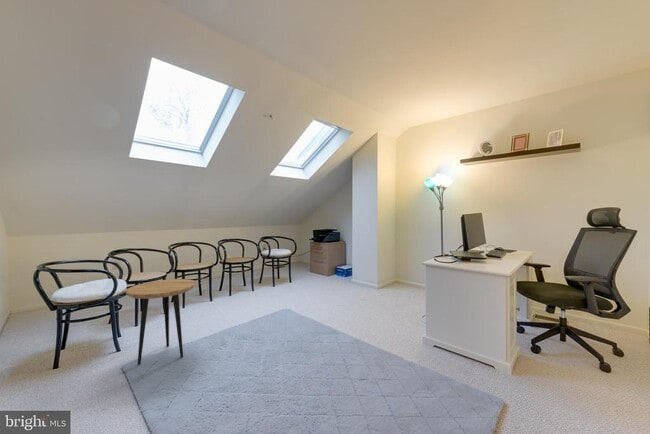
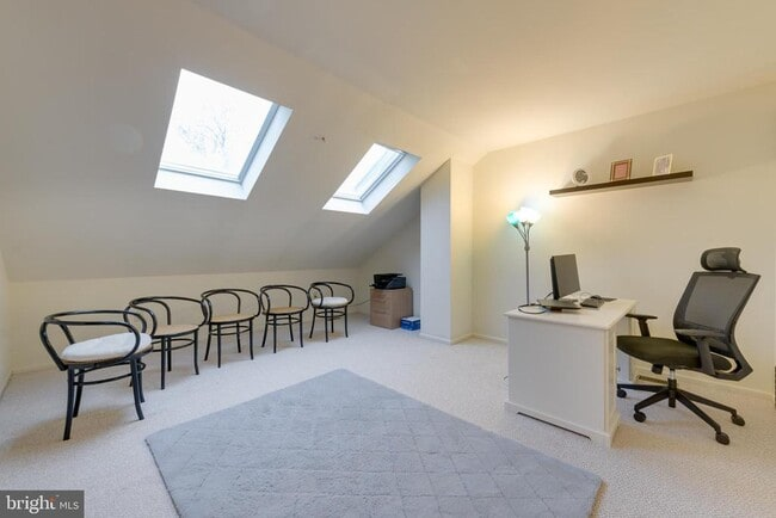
- side table (165, 320)
